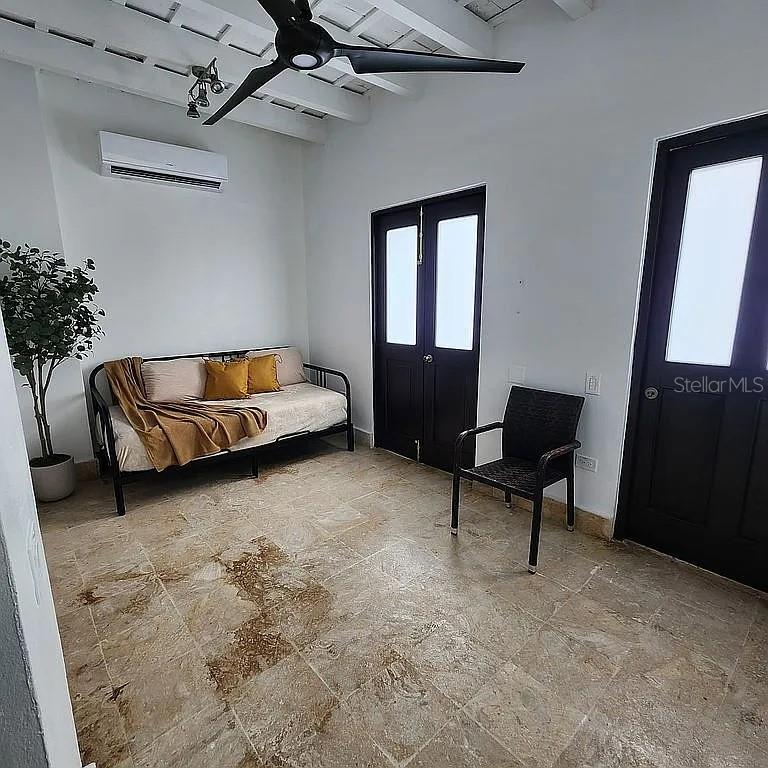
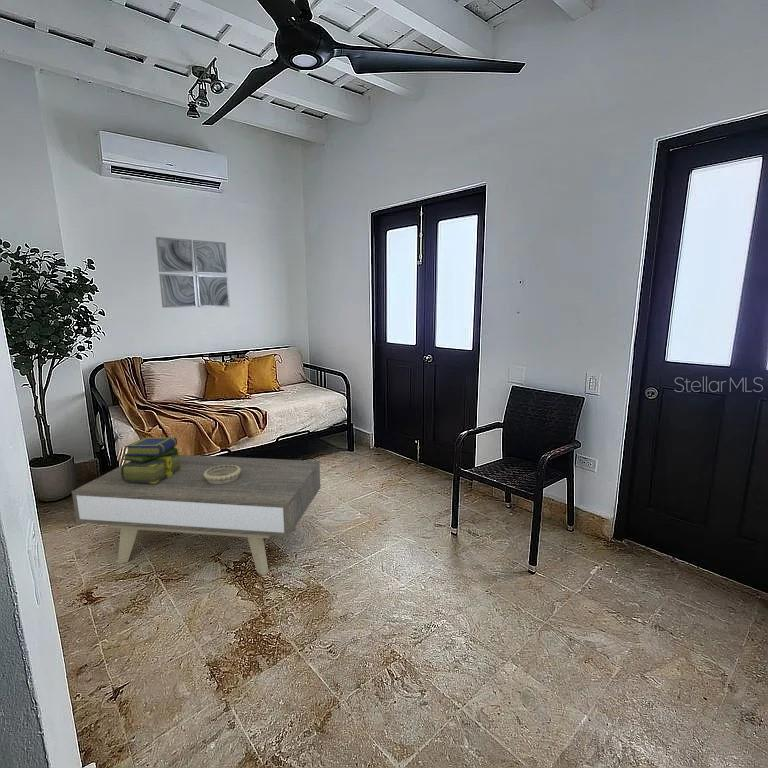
+ coffee table (210, 509)
+ wall art (194, 275)
+ decorative bowl (222, 473)
+ stack of books (151, 457)
